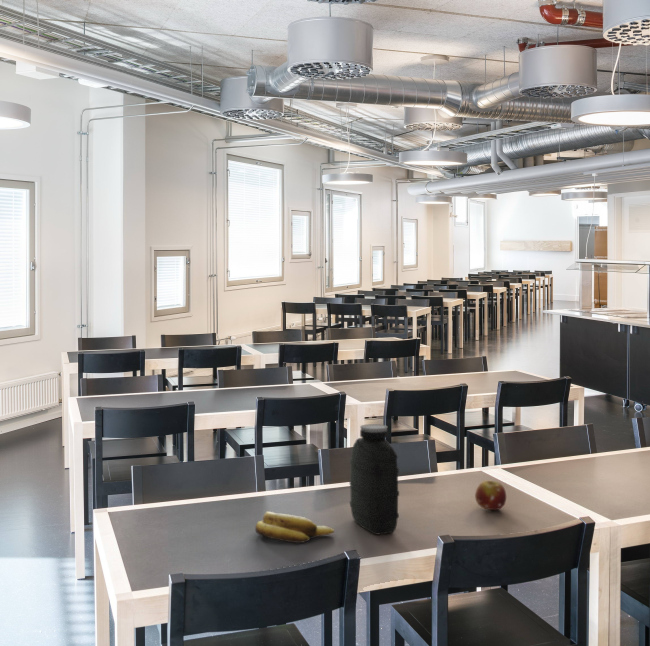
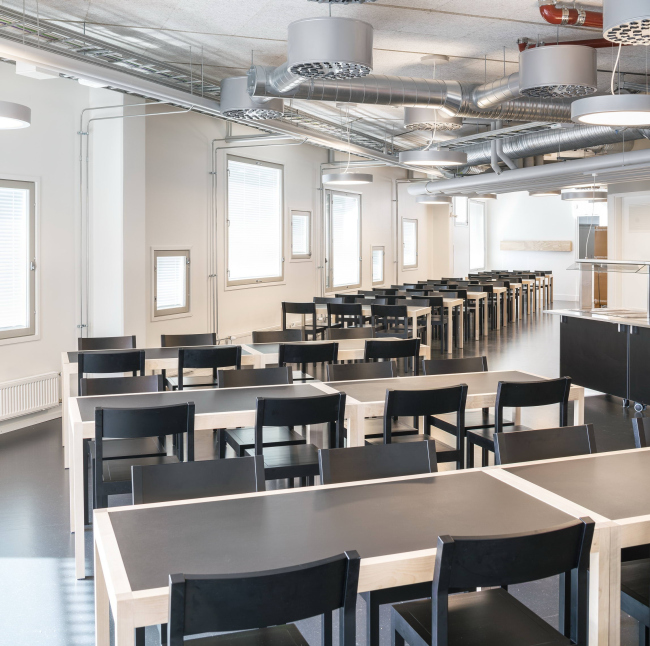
- fruit (490, 495)
- water jug (373, 476)
- banana (292, 521)
